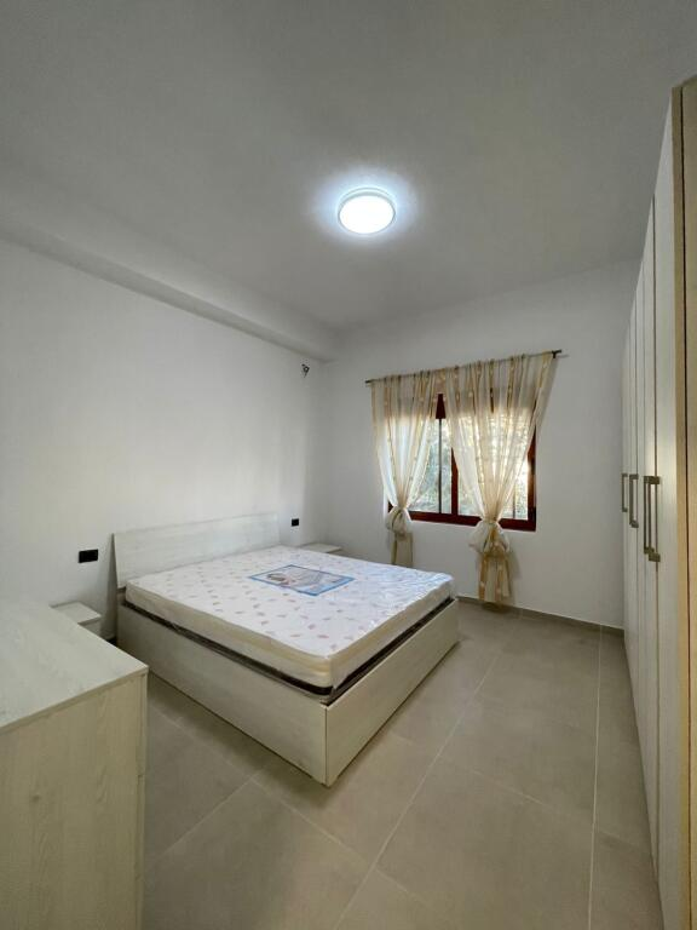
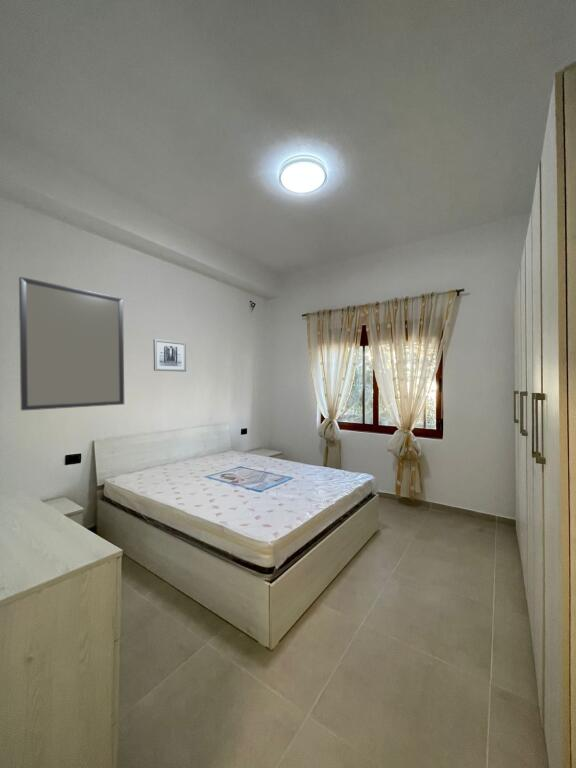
+ wall art (170, 356)
+ home mirror (77, 348)
